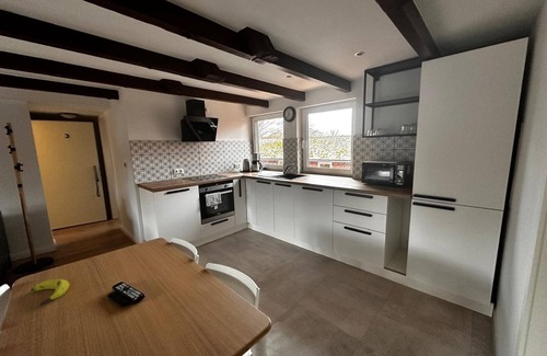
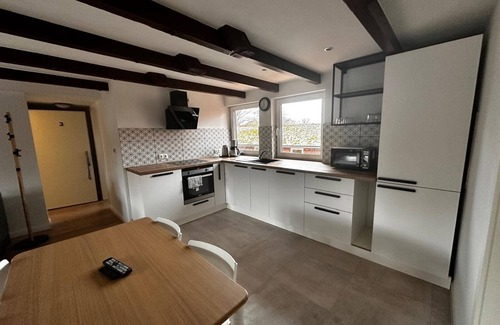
- banana (45, 288)
